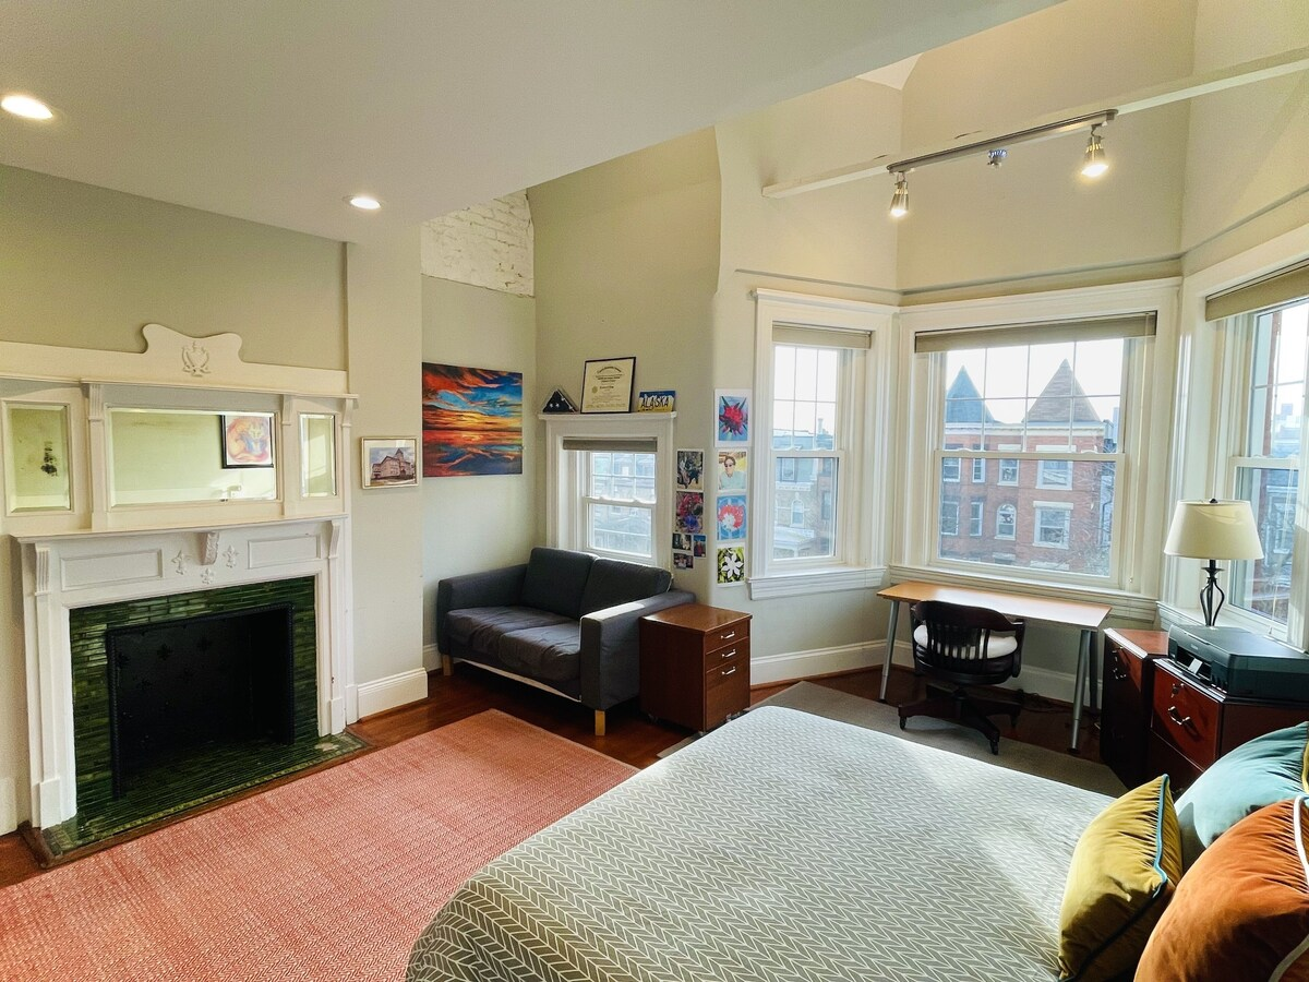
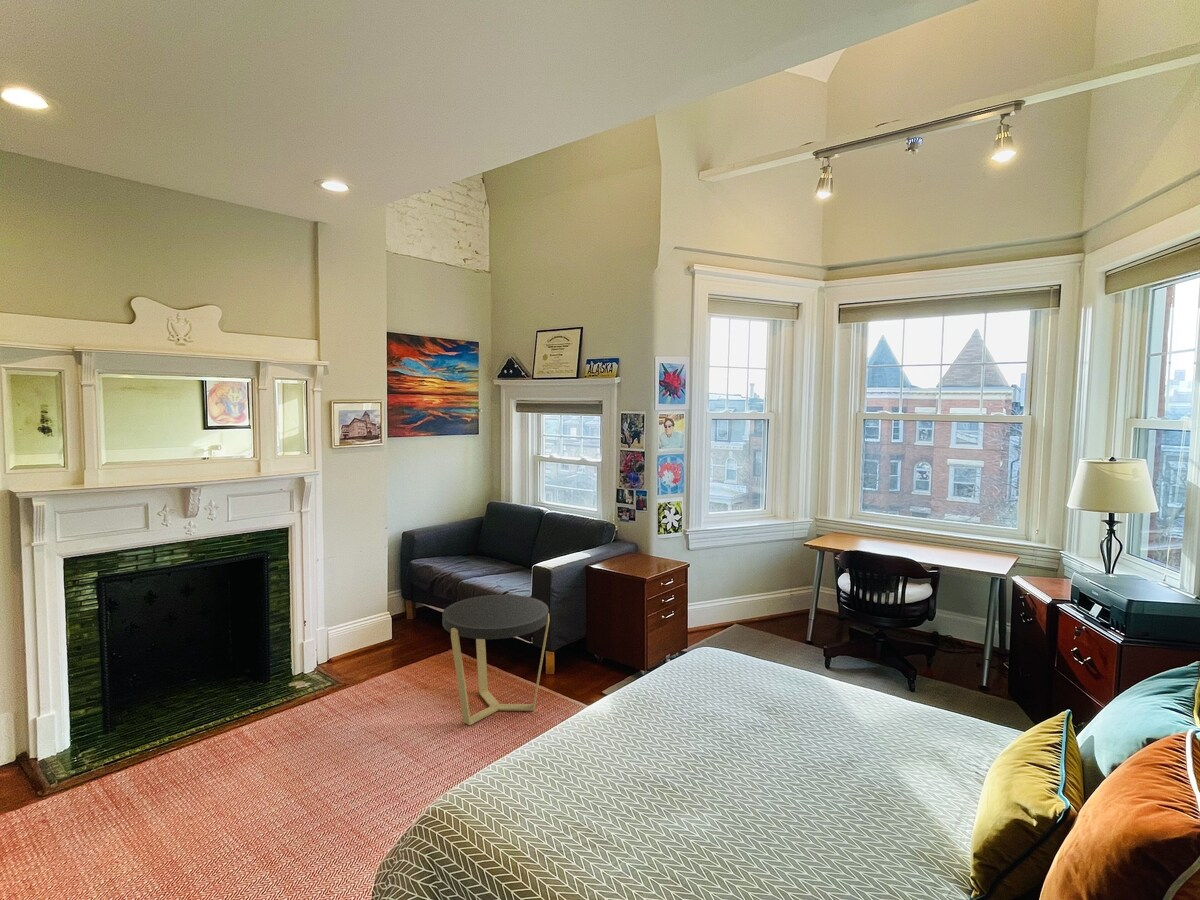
+ side table (485, 659)
